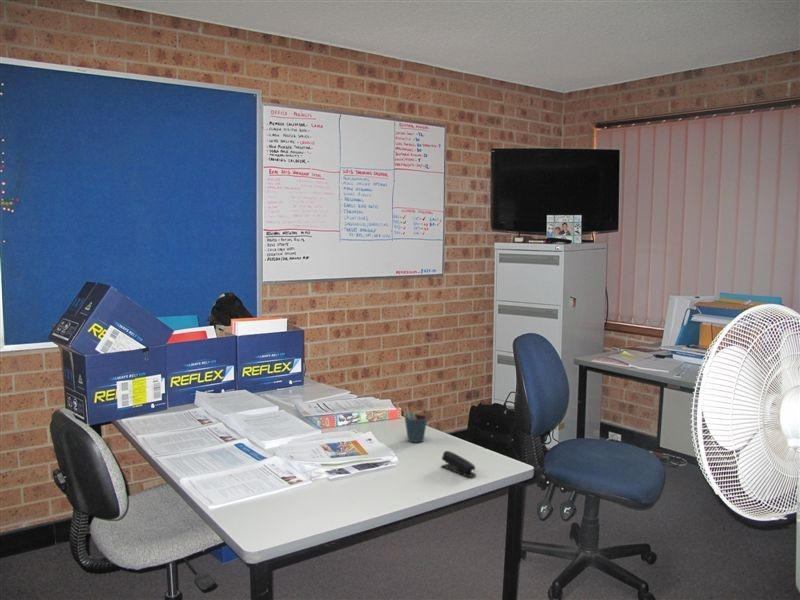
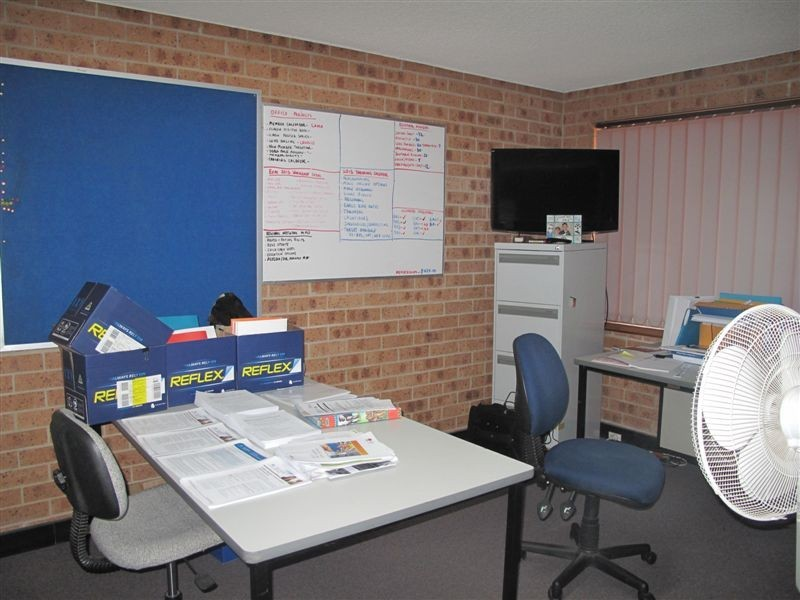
- pen holder (415, 422)
- stapler (458, 463)
